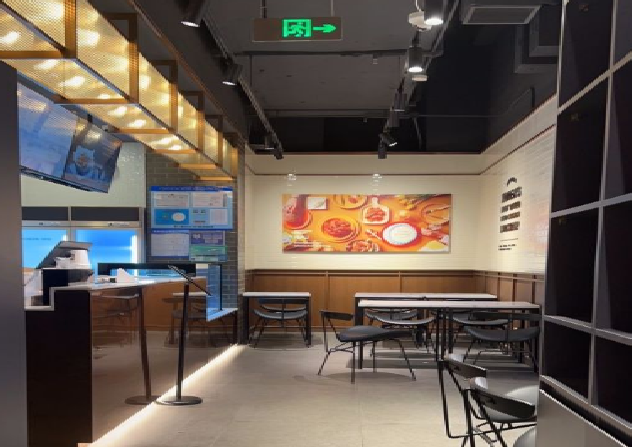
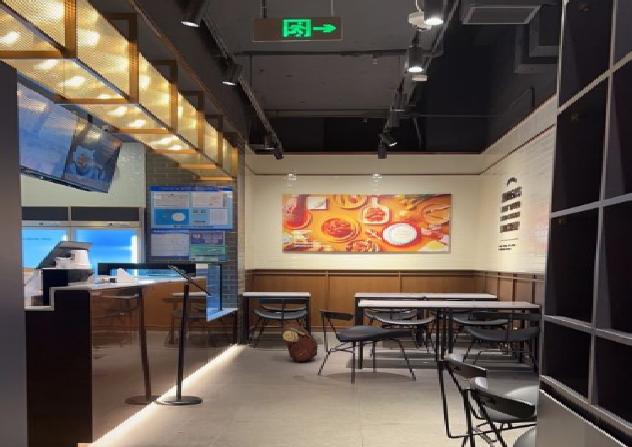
+ backpack (299, 342)
